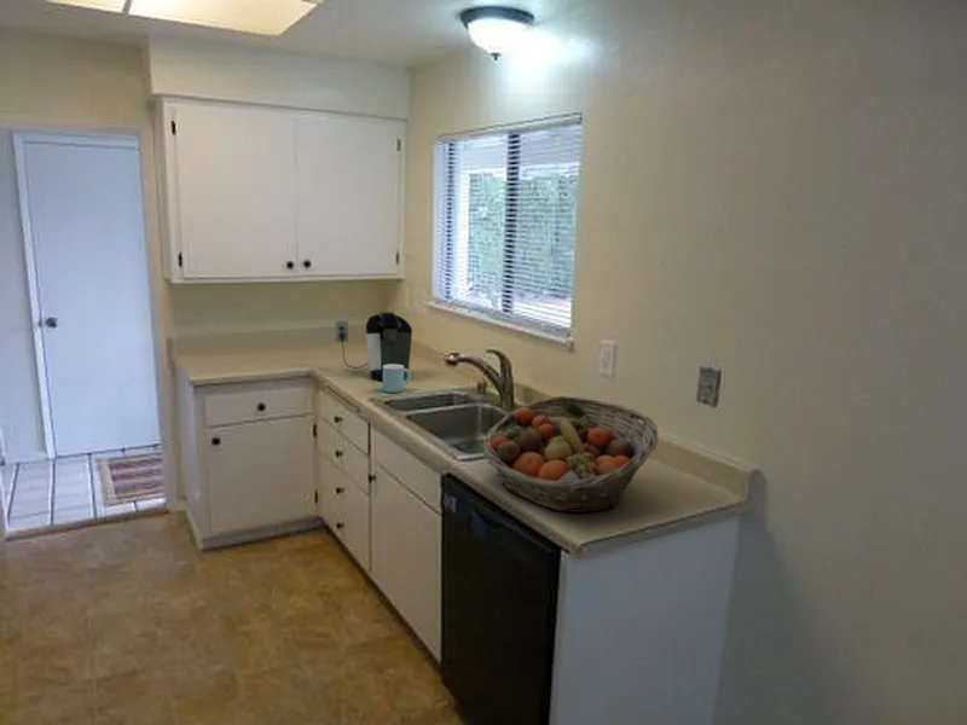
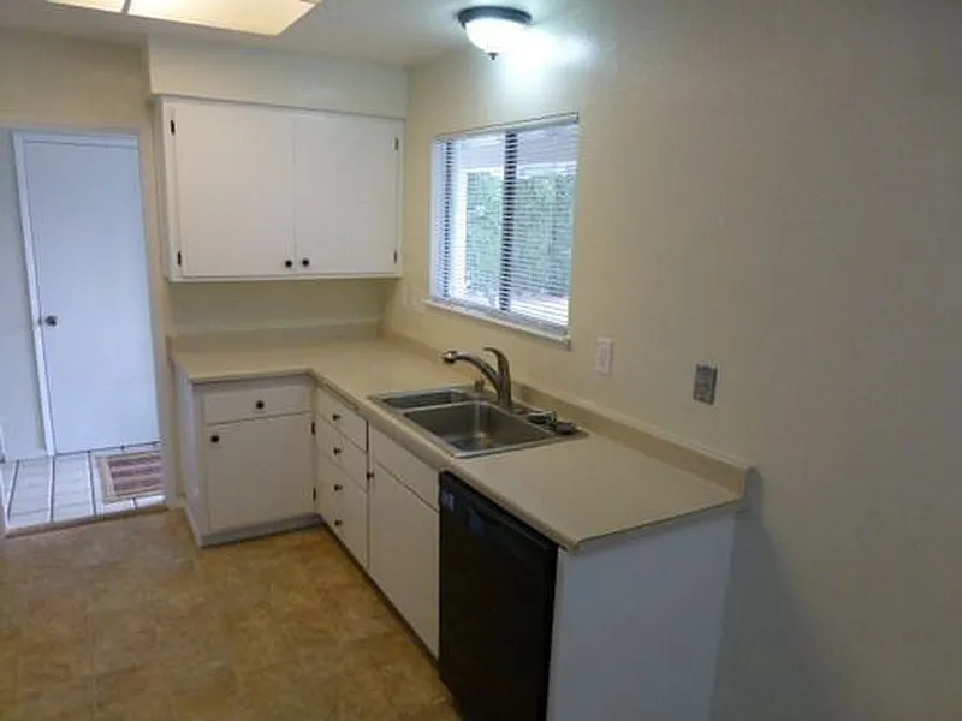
- fruit basket (567, 450)
- mug (396, 377)
- coffee maker (375, 344)
